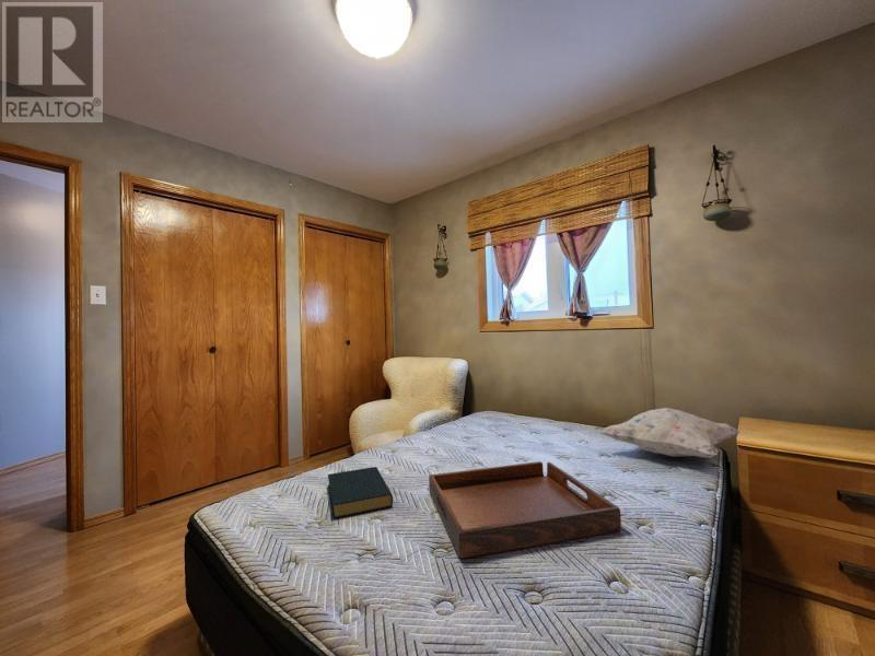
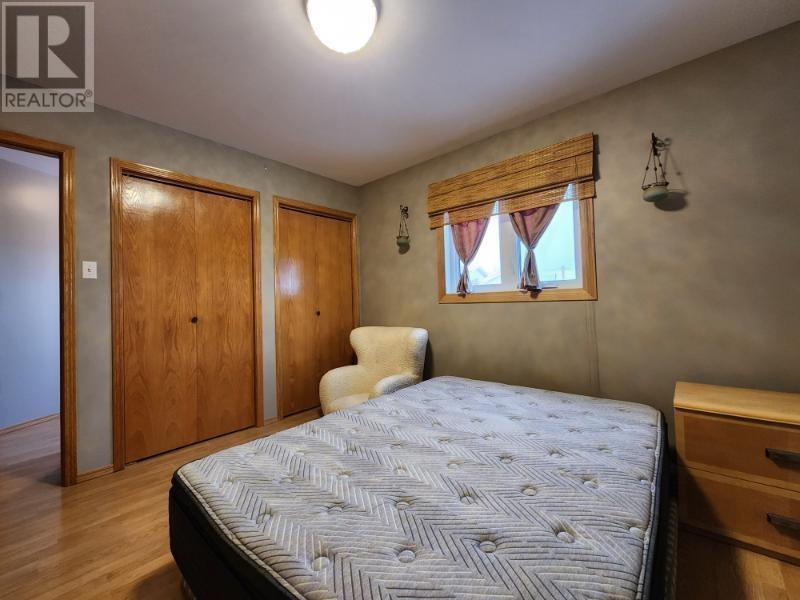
- decorative pillow (669, 431)
- serving tray (513, 499)
- hardback book (358, 489)
